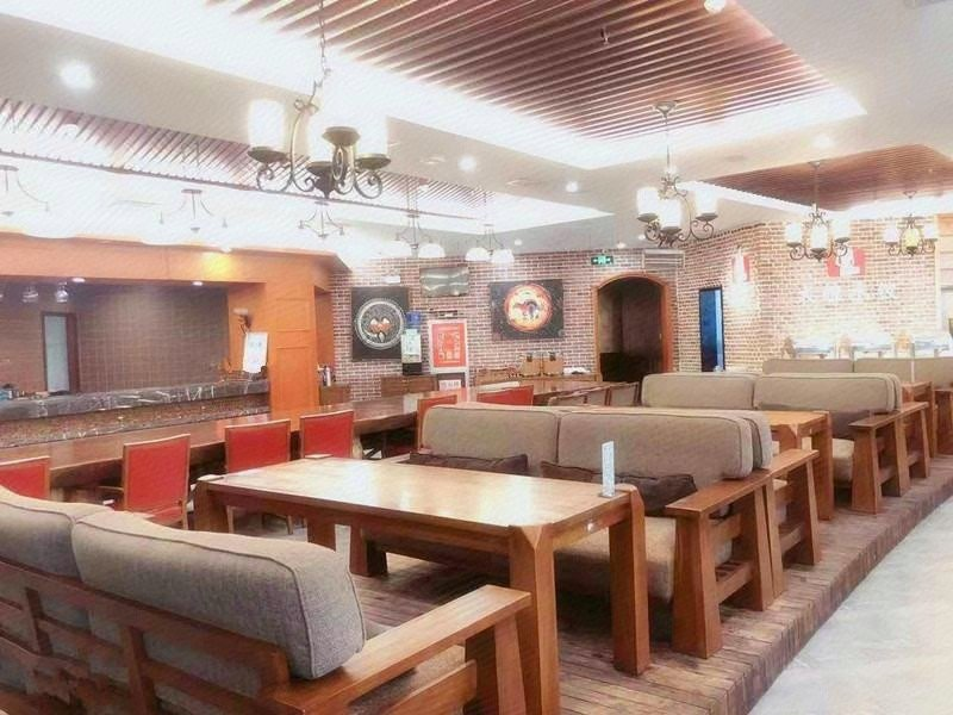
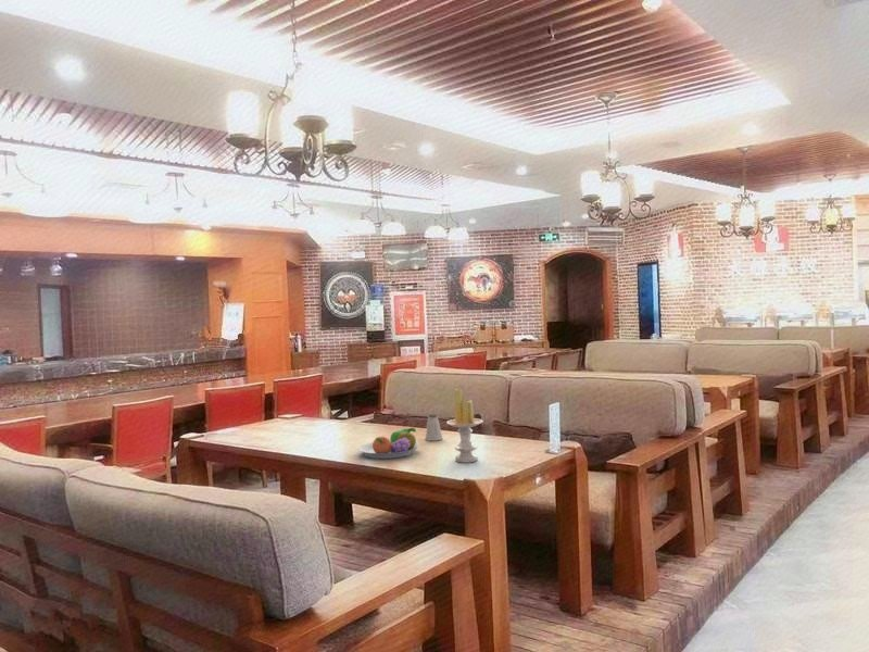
+ candle (464, 424)
+ saltshaker (432, 426)
+ fruit bowl (390, 440)
